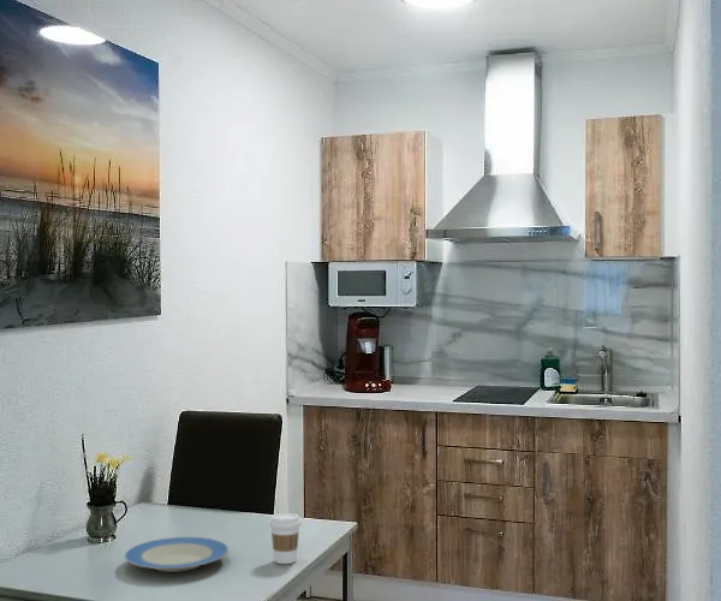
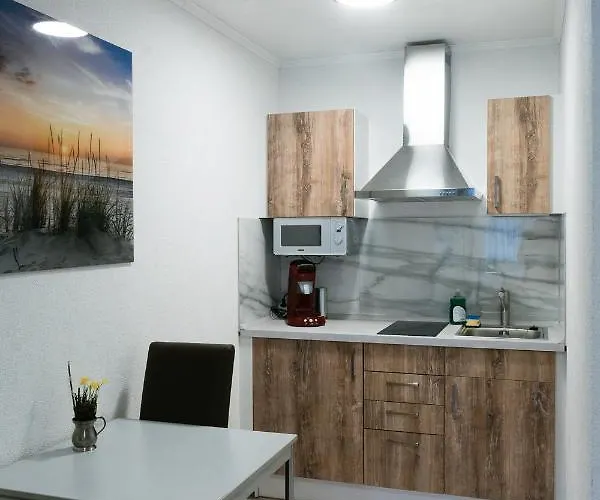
- coffee cup (285, 537)
- plate (177, 557)
